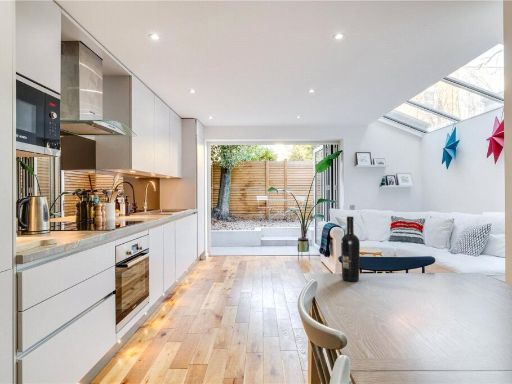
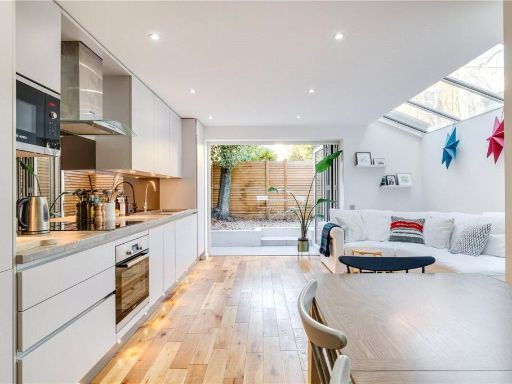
- wine bottle (350, 248)
